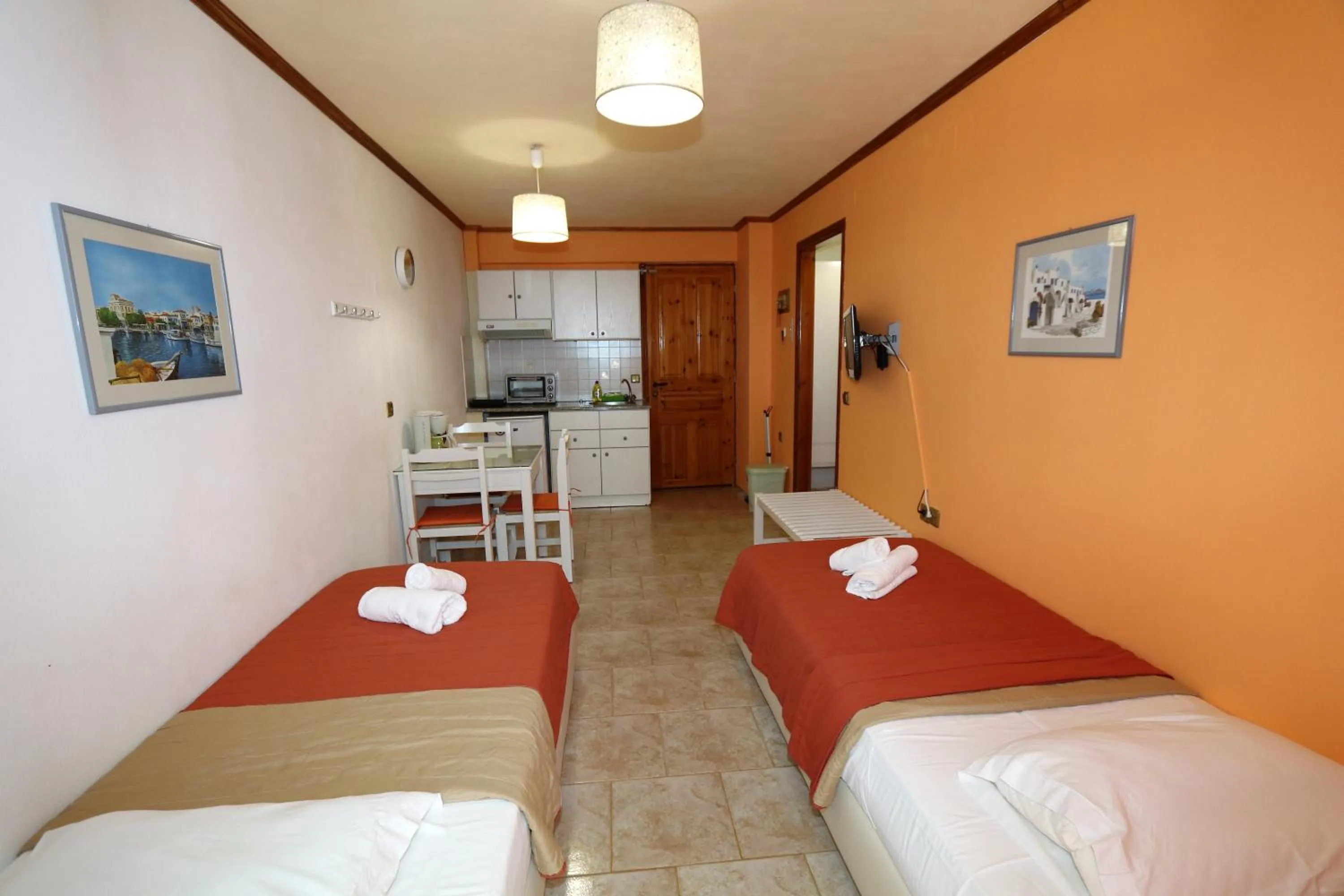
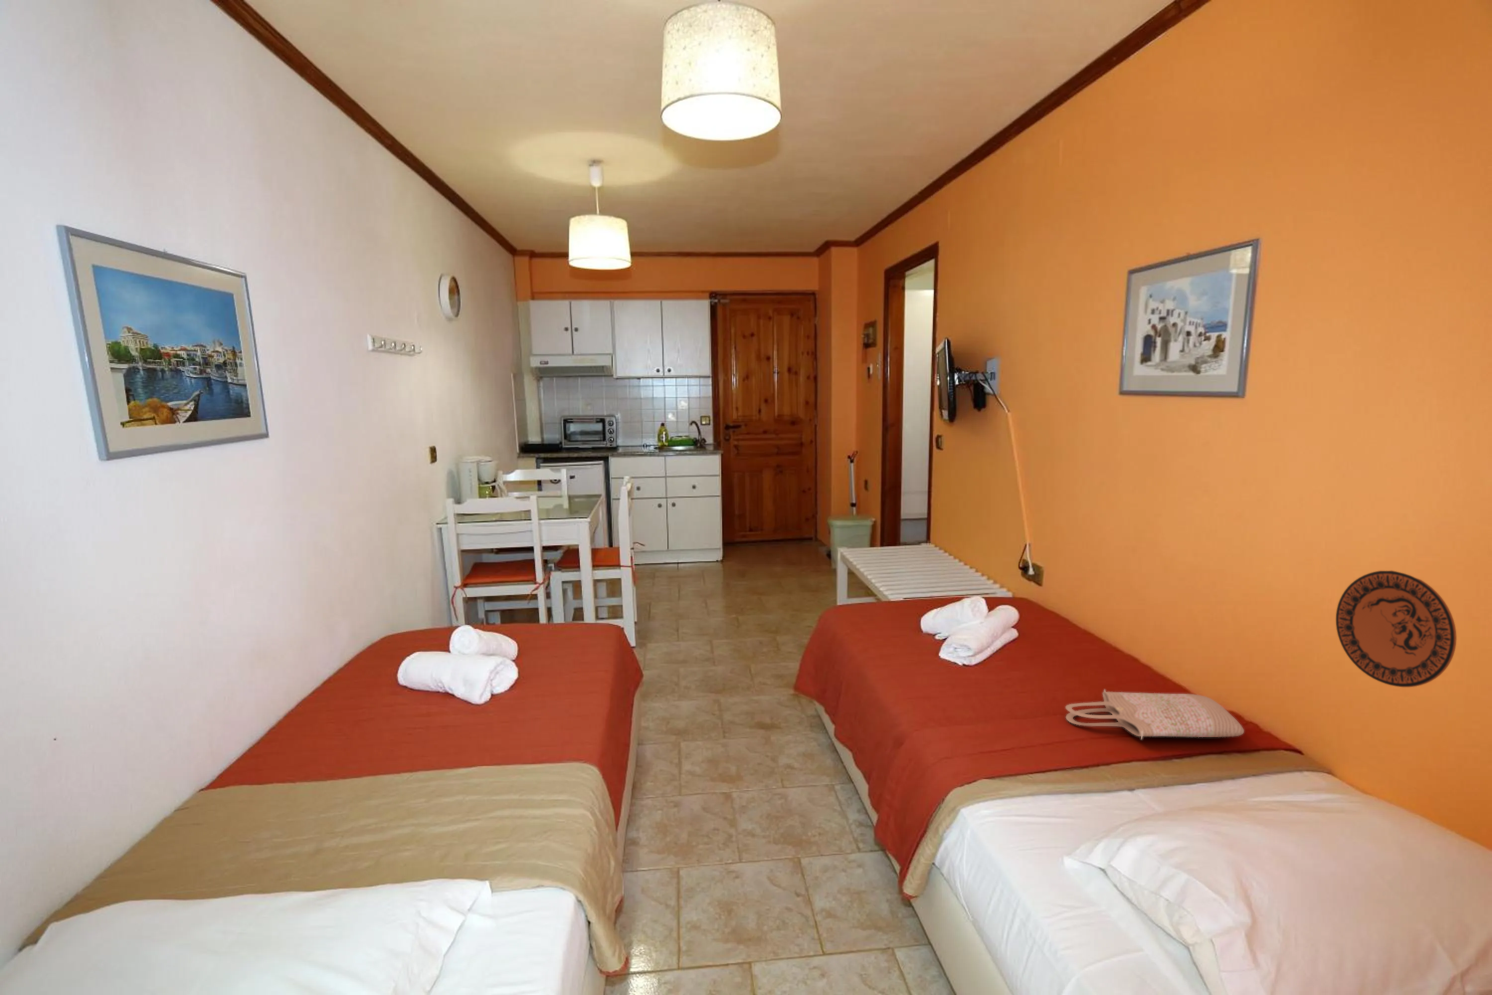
+ decorative plate (1392, 627)
+ shopping bag (1143, 711)
